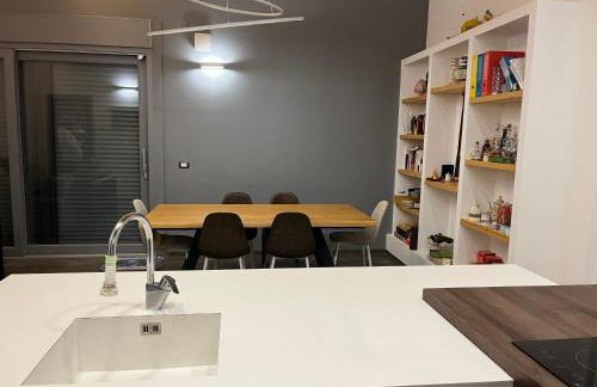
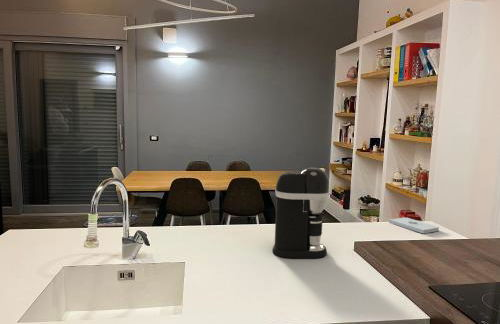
+ notepad (413, 224)
+ coffee maker (301, 210)
